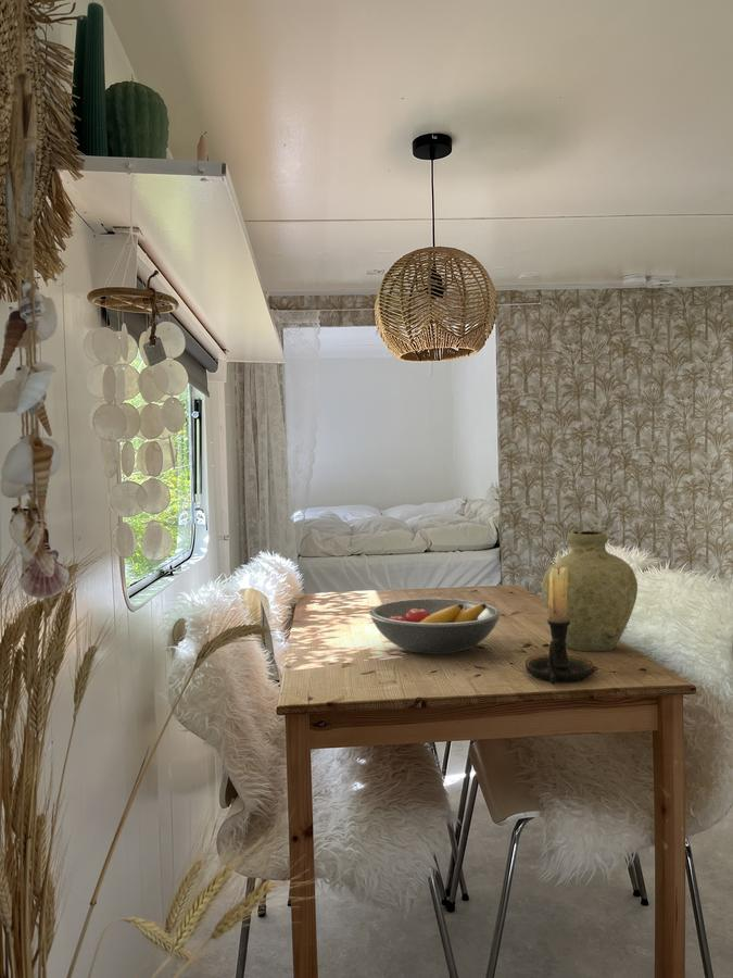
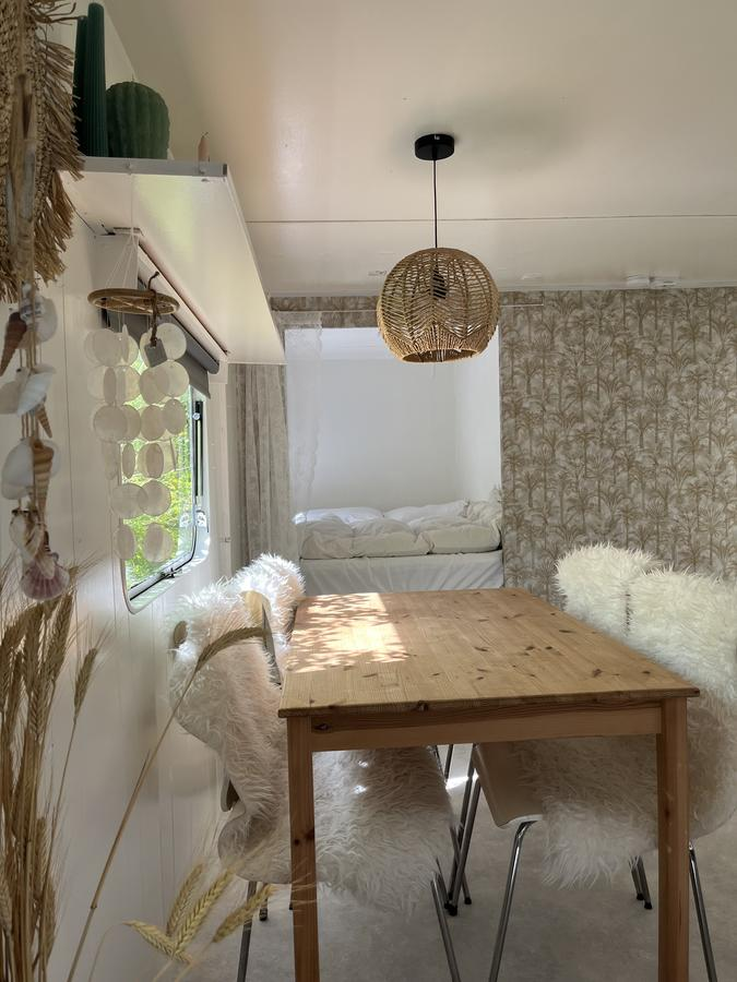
- fruit bowl (434, 624)
- vase (589, 589)
- candle holder (557, 614)
